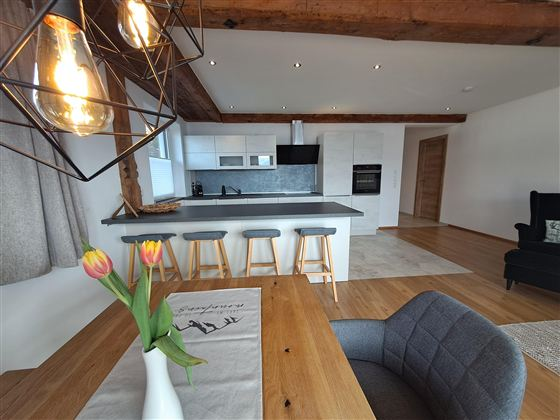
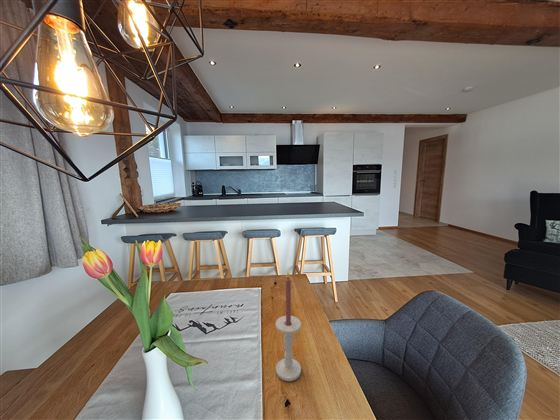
+ candle holder (288, 322)
